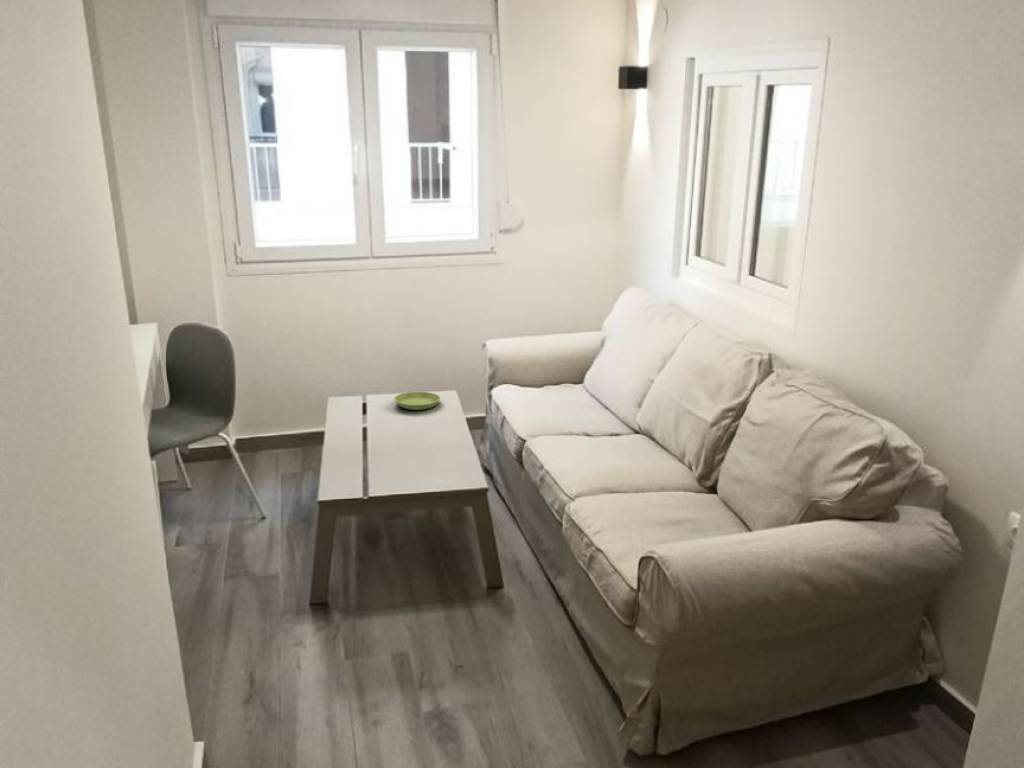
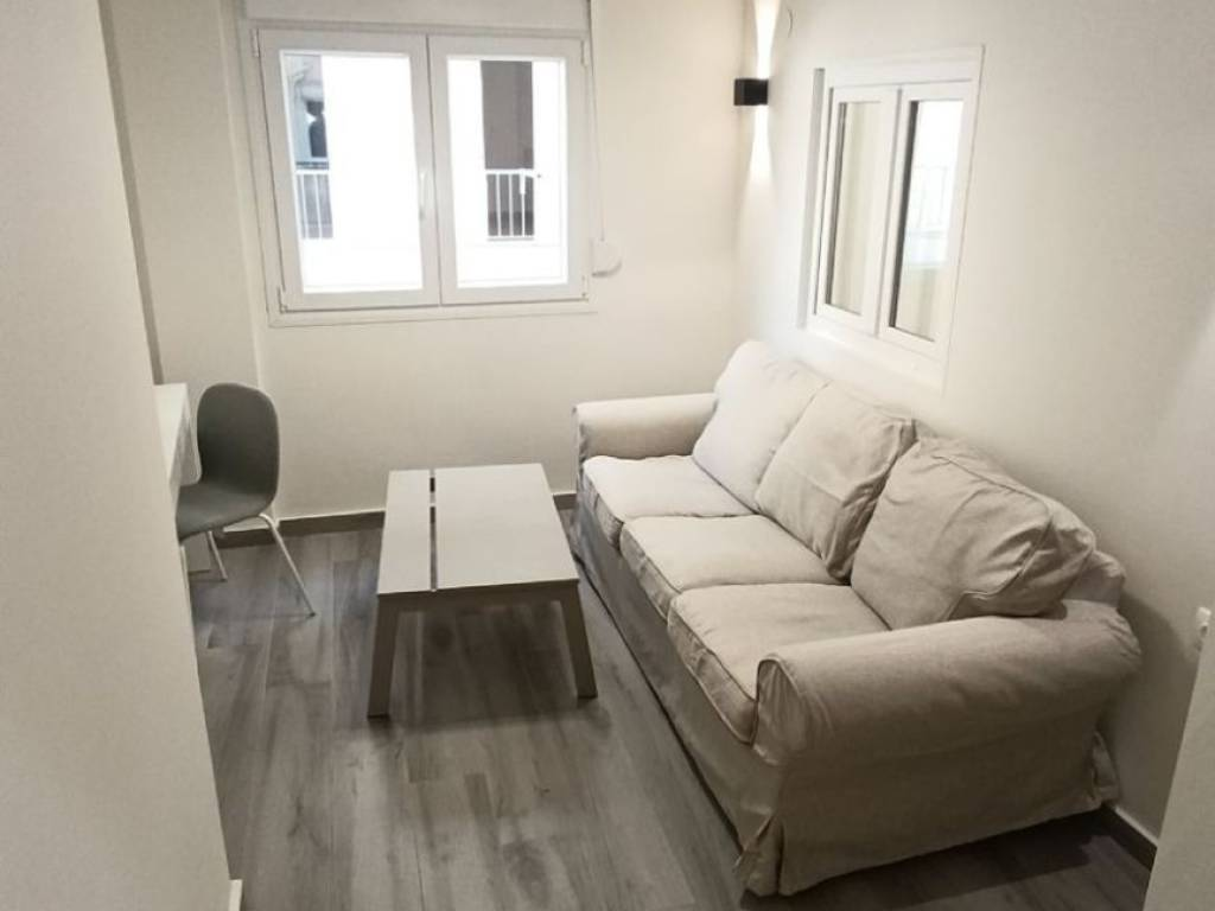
- saucer (417, 401)
